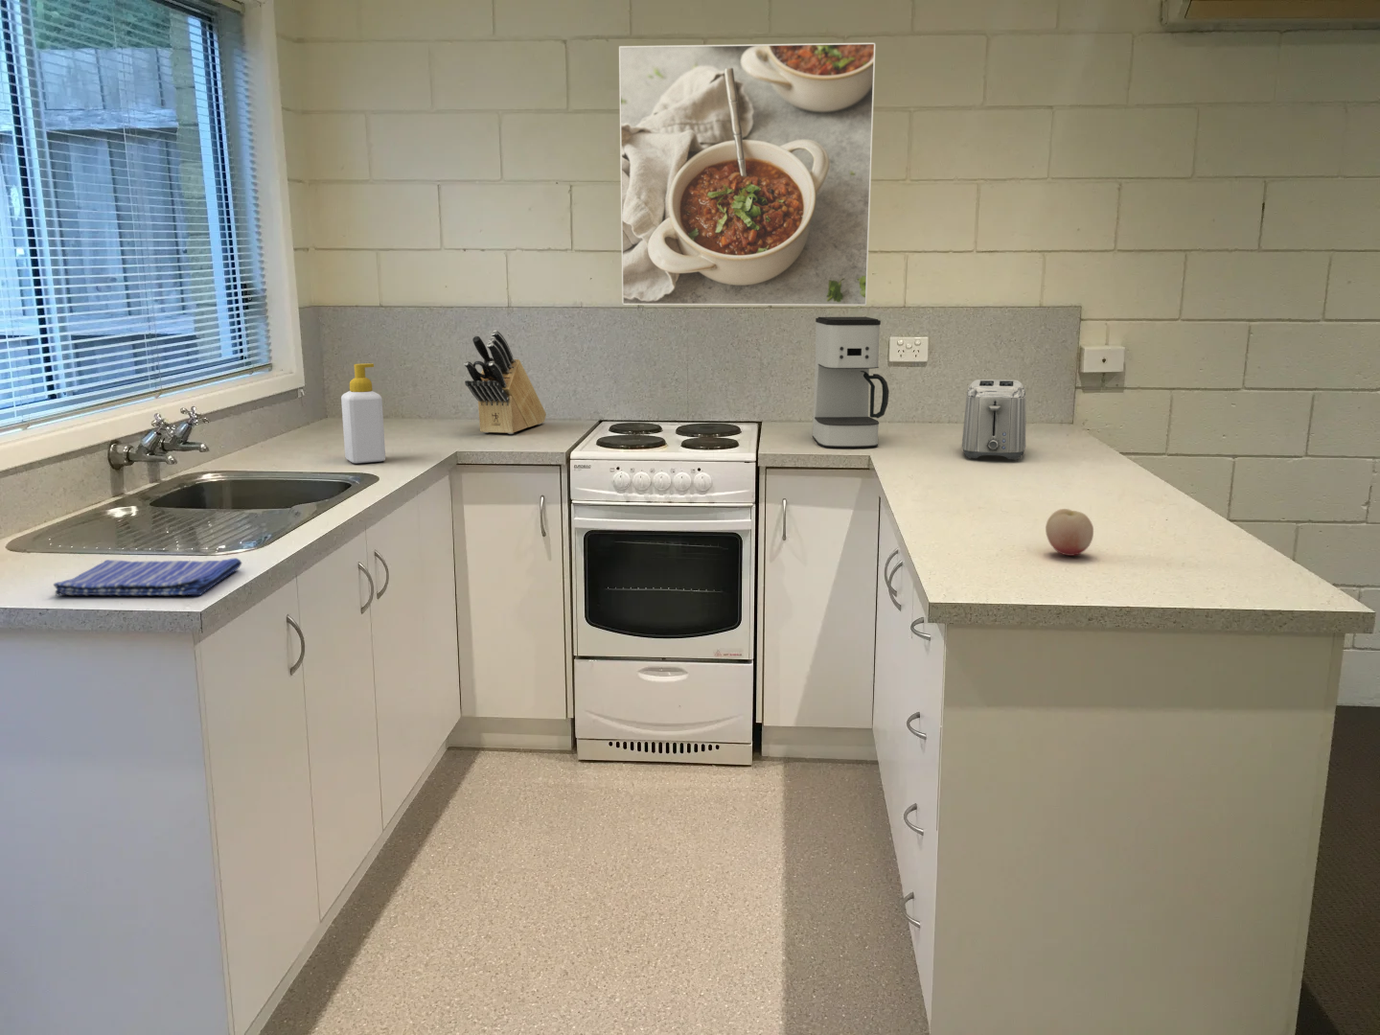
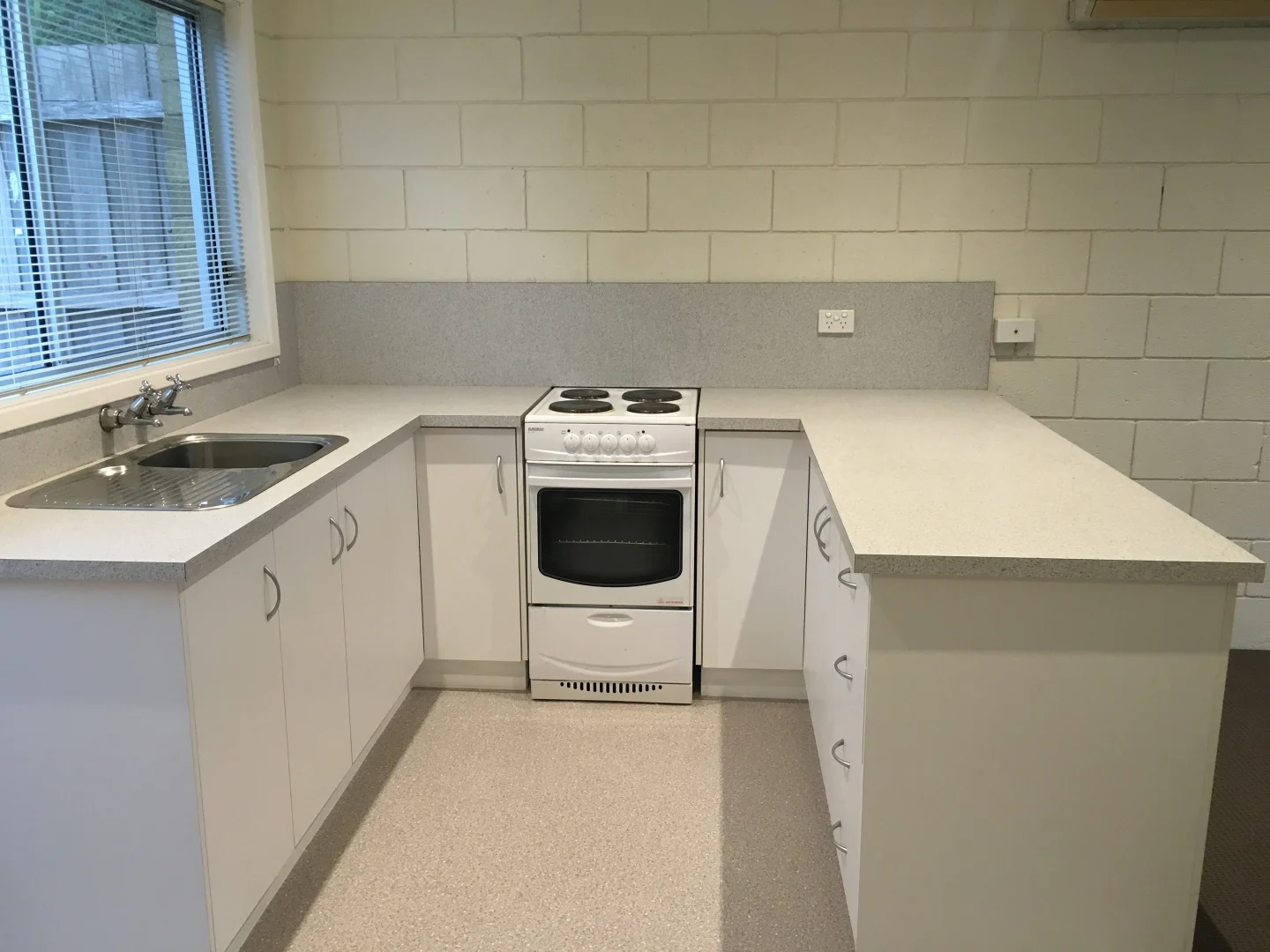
- coffee maker (852, 381)
- soap bottle (362, 412)
- dish towel (151, 573)
- knife block (505, 379)
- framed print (744, 178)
- toaster (994, 417)
- fruit (1068, 532)
